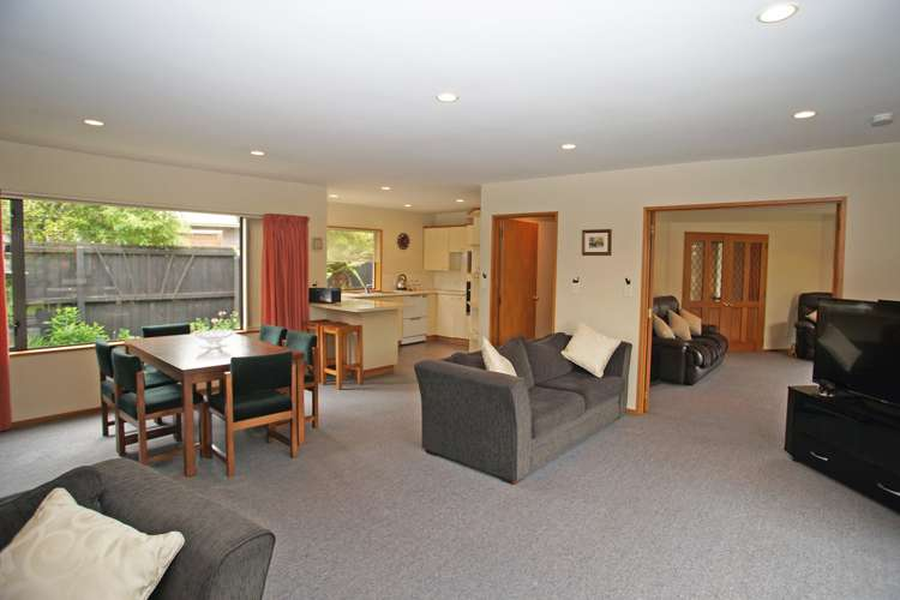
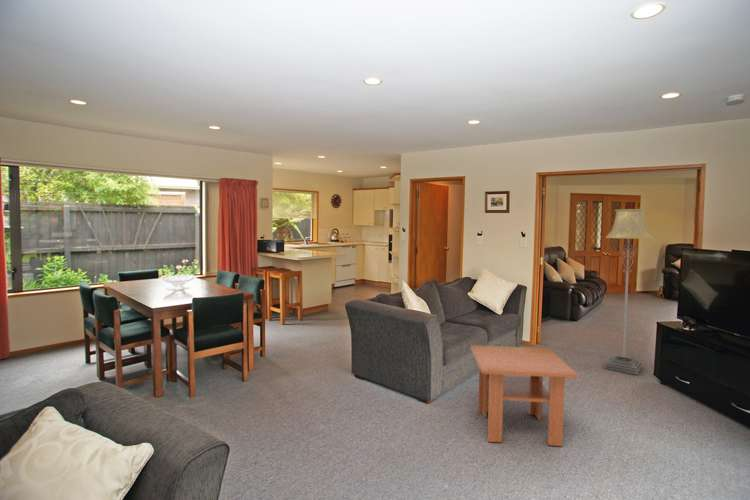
+ floor lamp (626, 289)
+ coffee table (517, 392)
